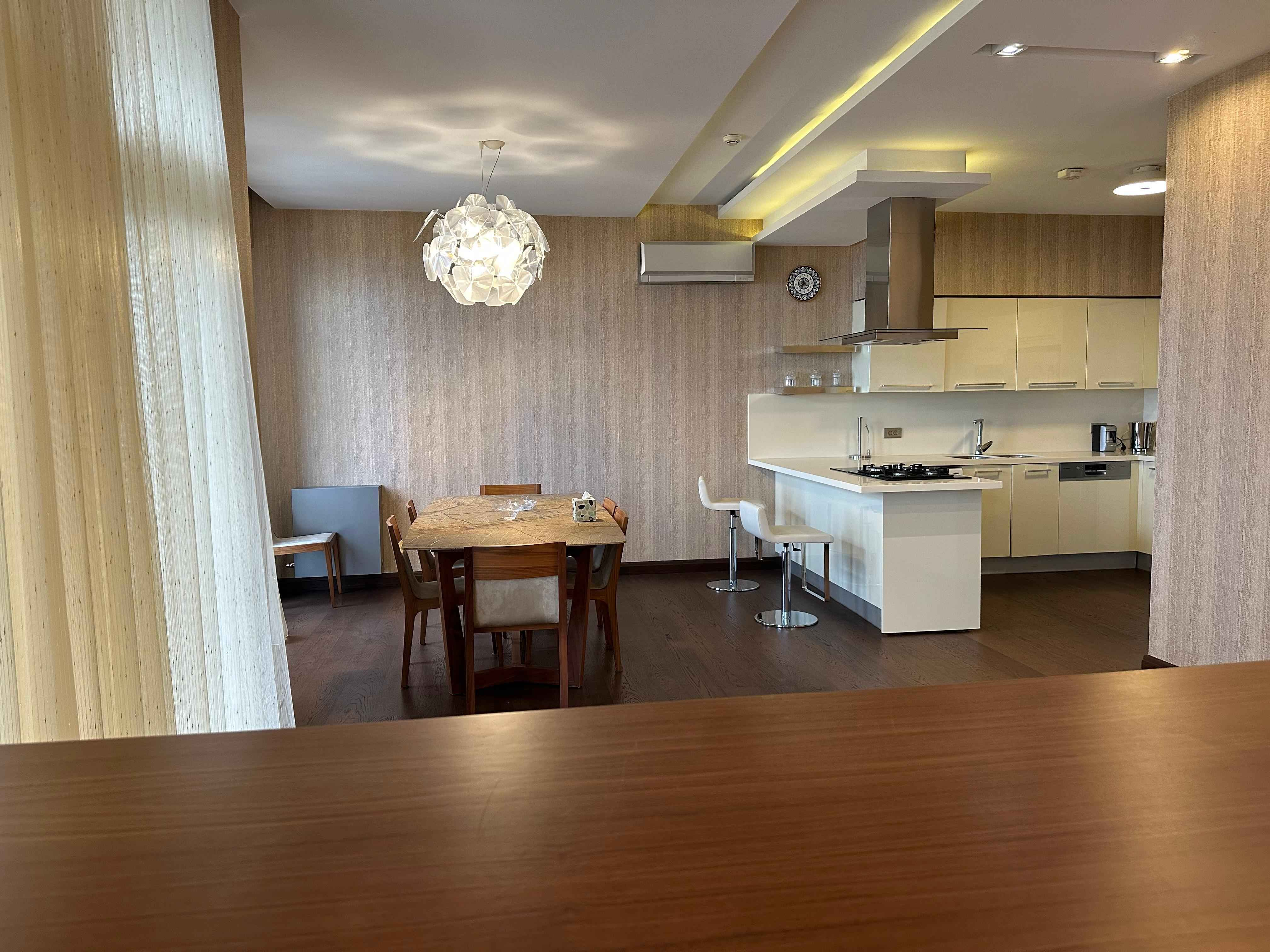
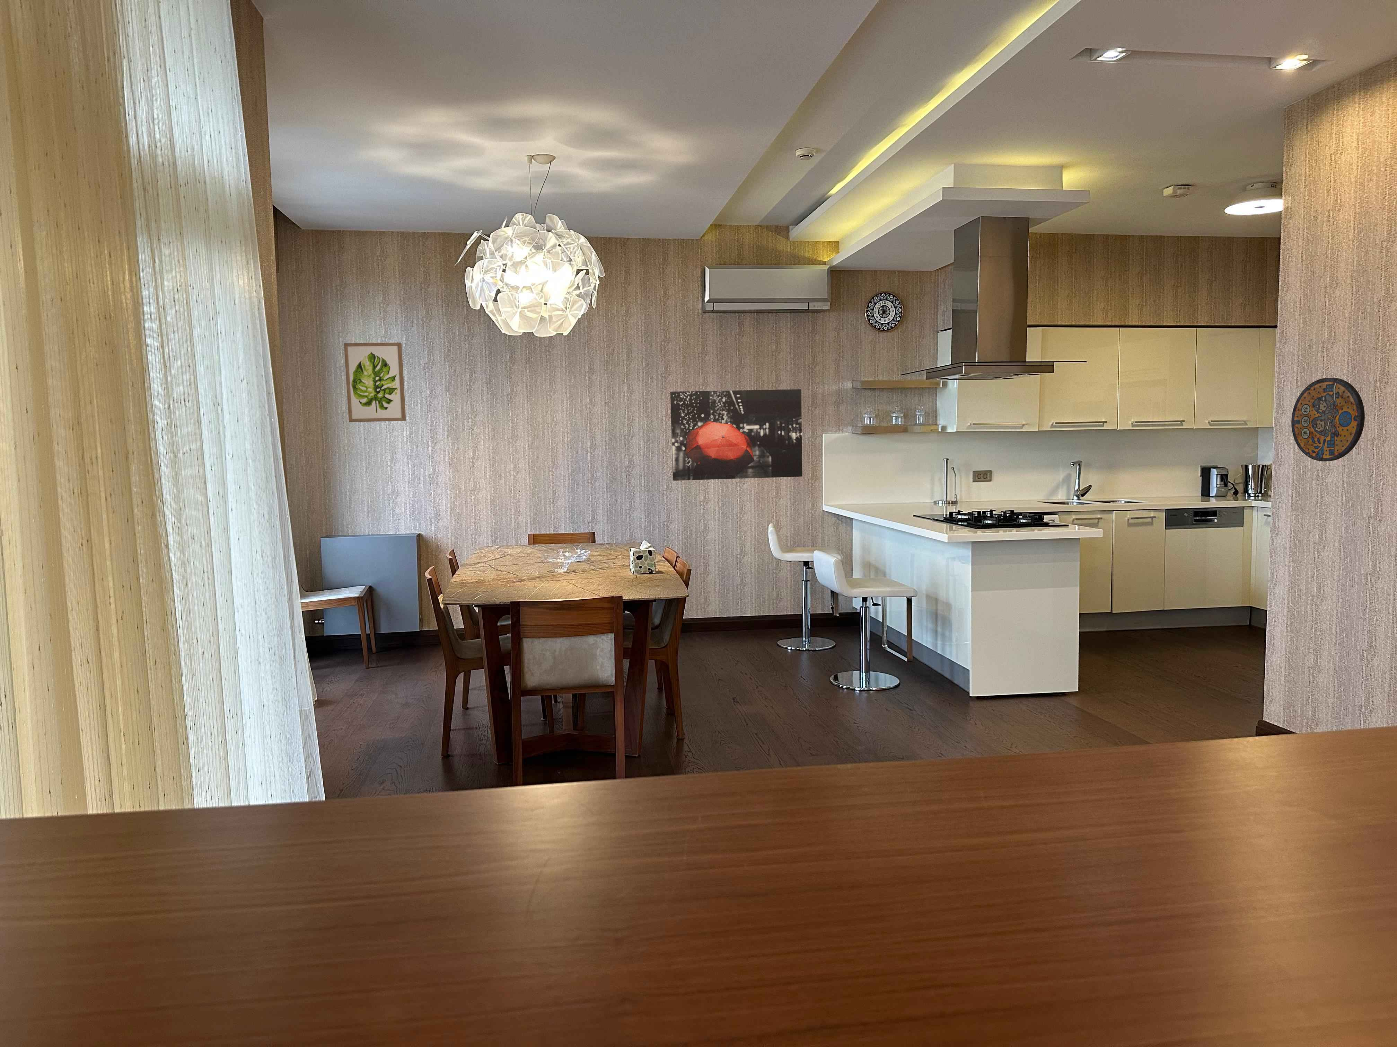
+ wall art (737, 434)
+ wall art (375, 383)
+ manhole cover (1327, 420)
